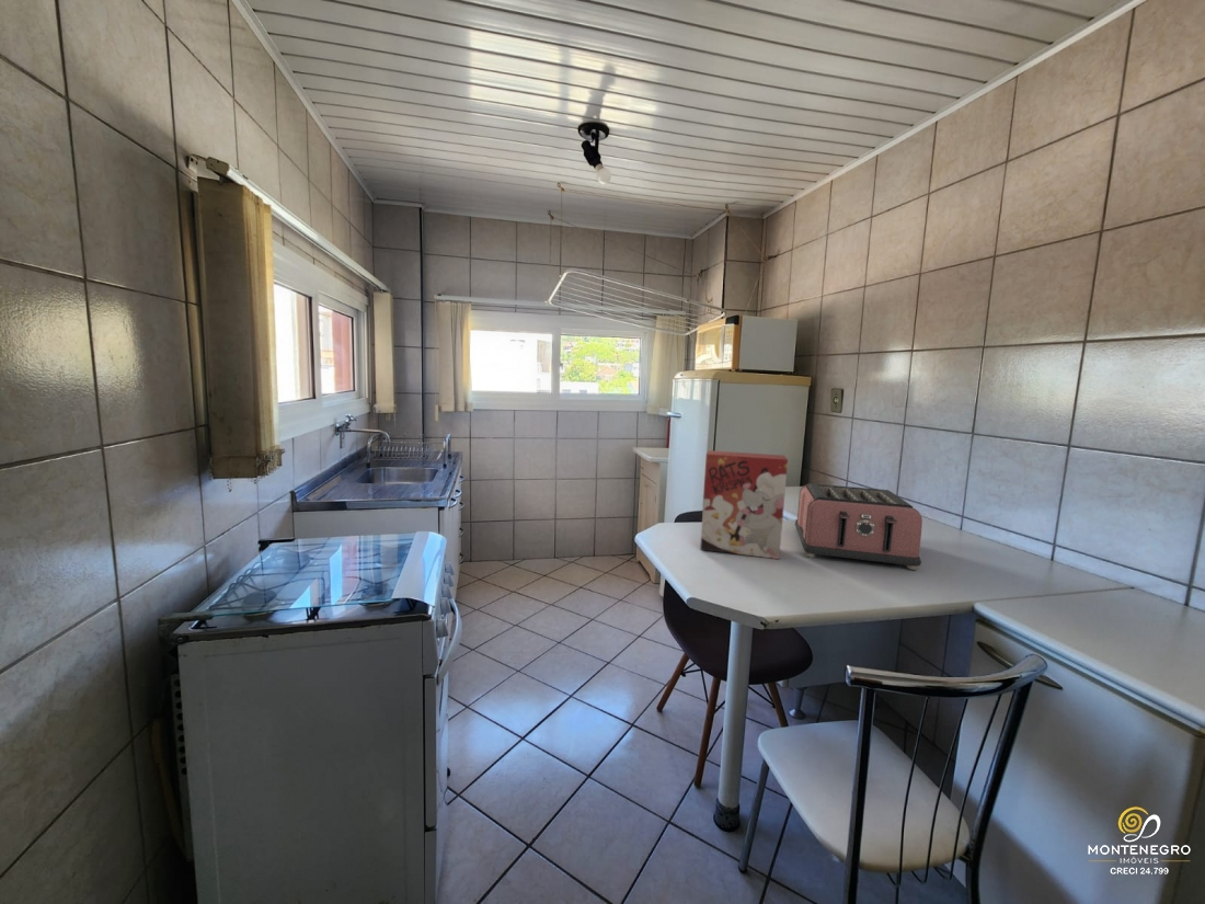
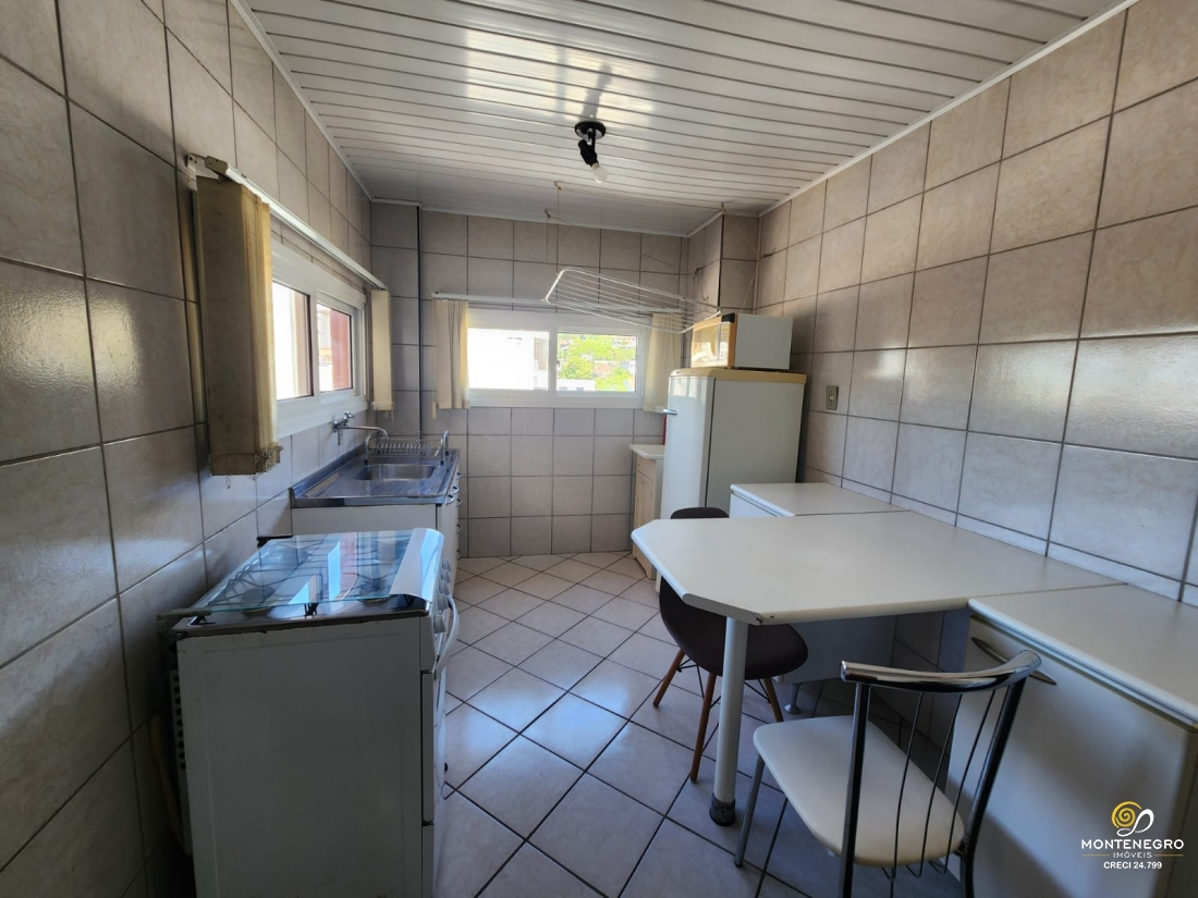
- toaster (853, 522)
- cereal box (742, 502)
